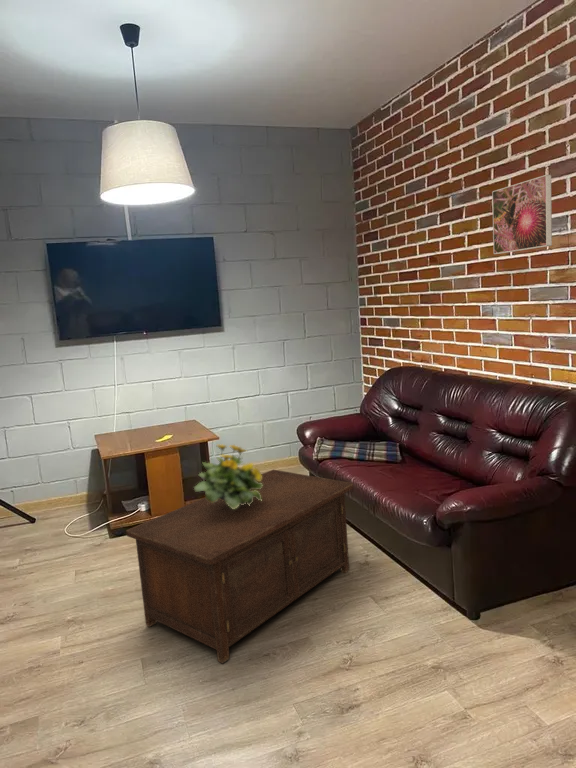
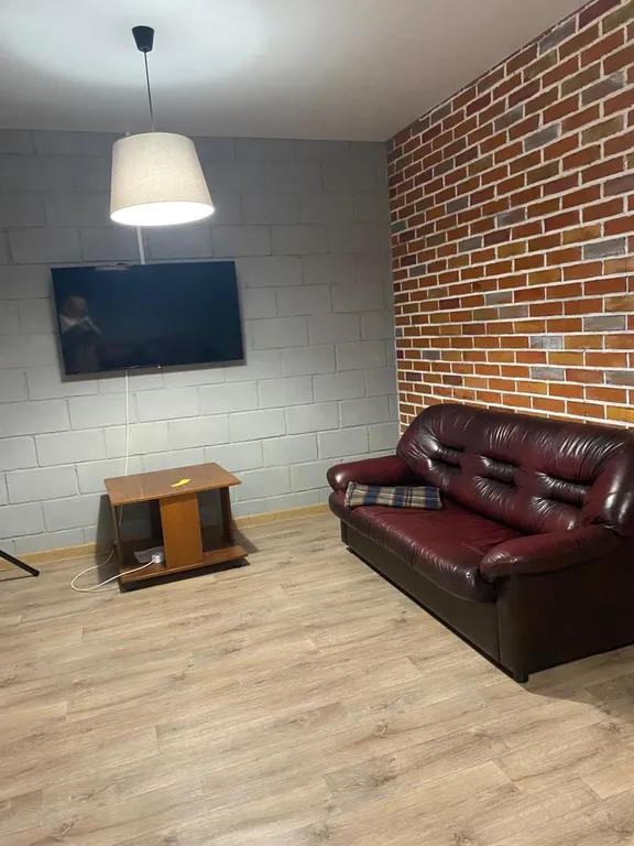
- flowering plant (226, 477)
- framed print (520, 217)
- cabinet (252, 551)
